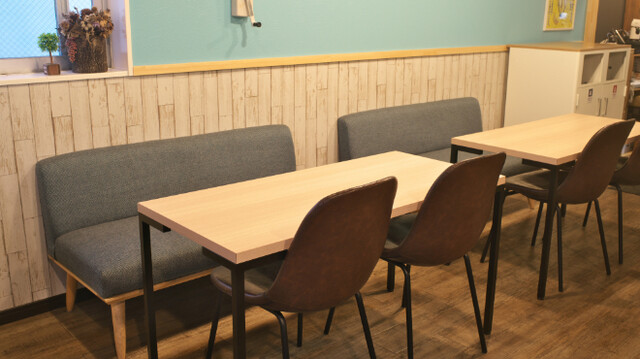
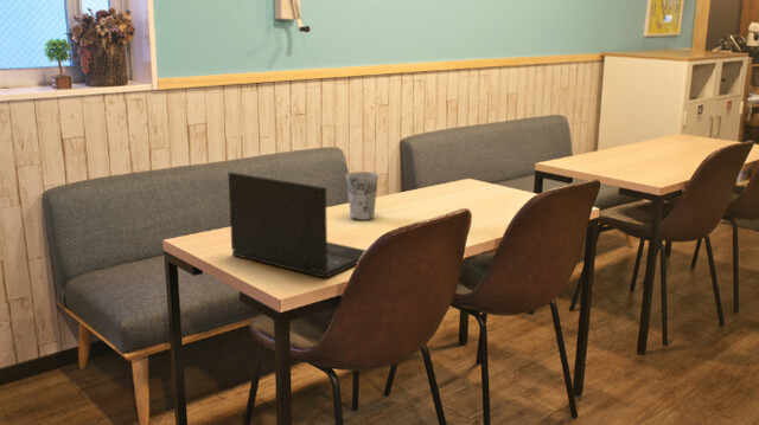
+ laptop (301, 214)
+ cup (362, 195)
